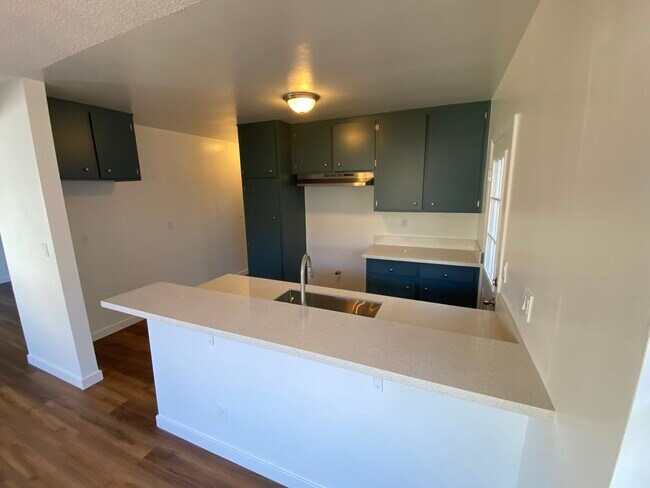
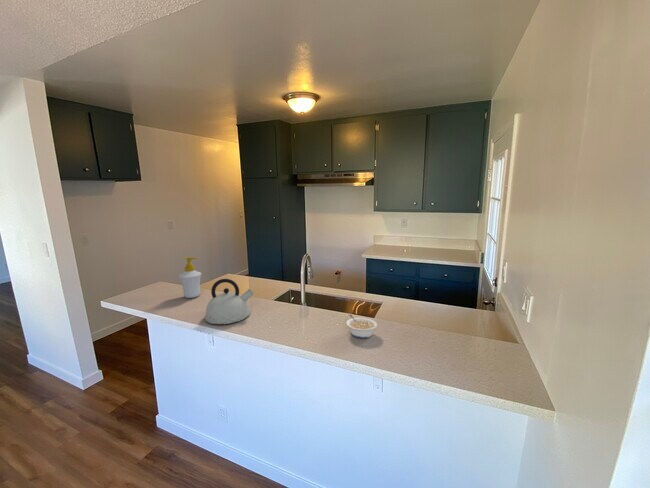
+ kettle (229, 297)
+ soap bottle (190, 276)
+ legume (360, 327)
